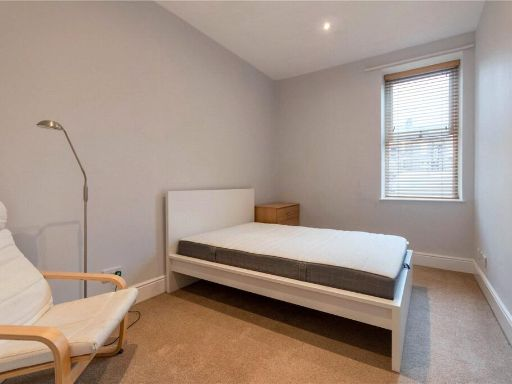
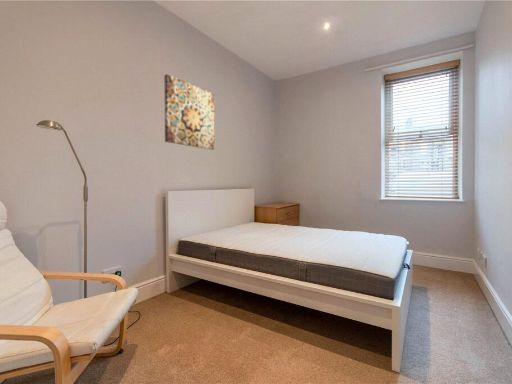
+ wall art (191, 115)
